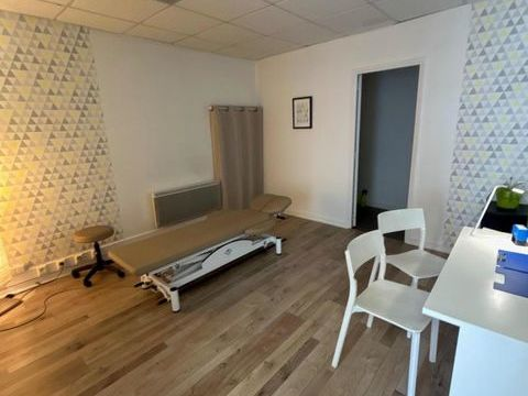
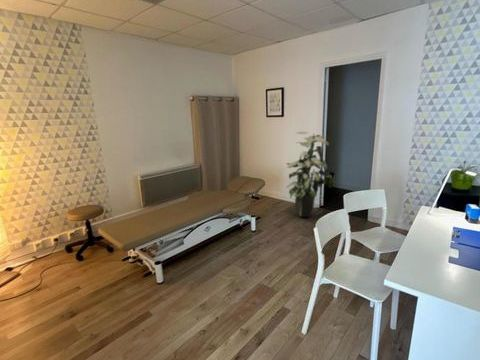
+ indoor plant (306, 174)
